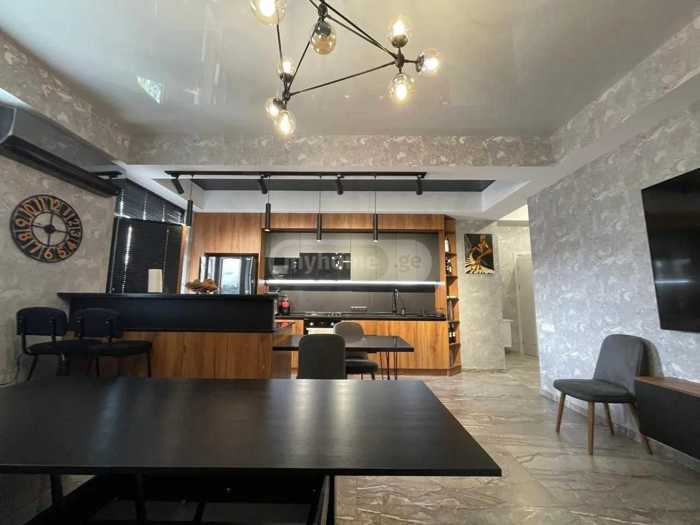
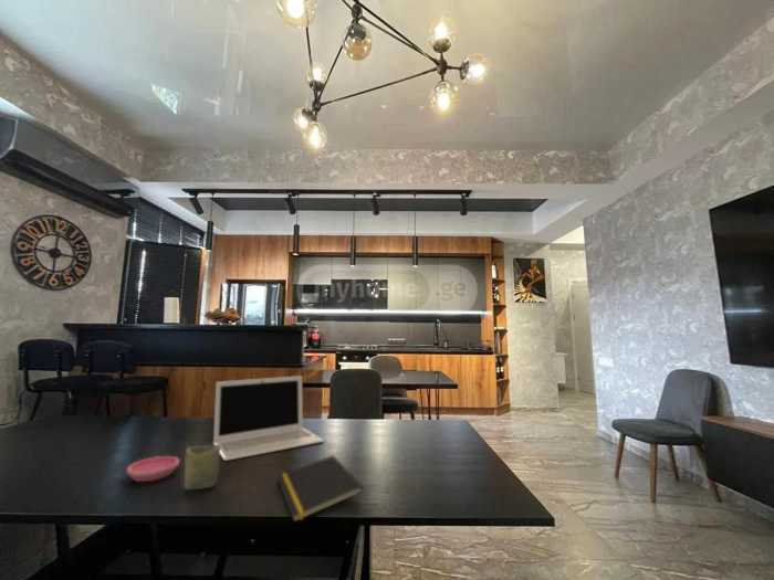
+ laptop (269, 411)
+ saucer (154, 468)
+ notepad (316, 483)
+ cup (201, 466)
